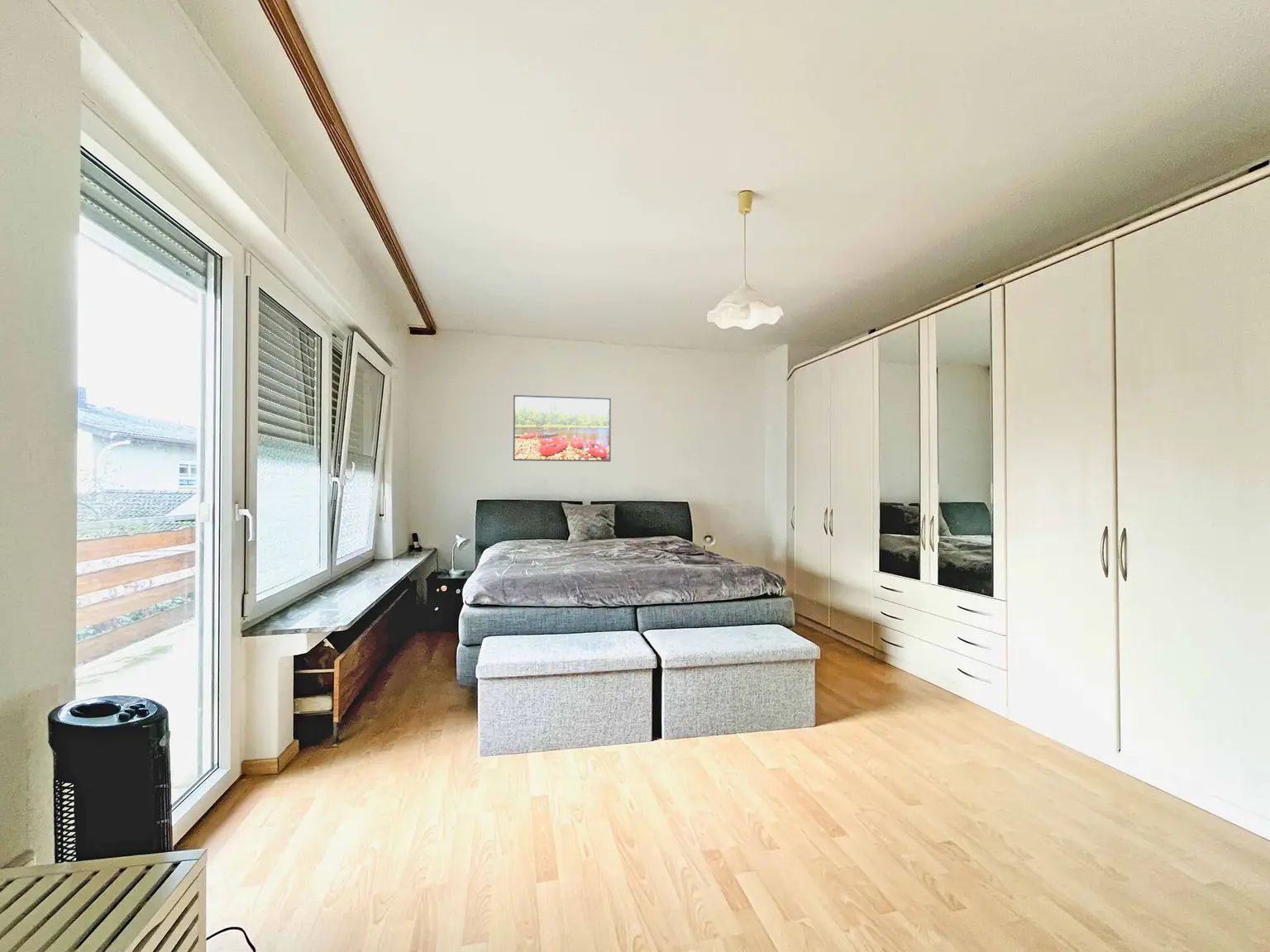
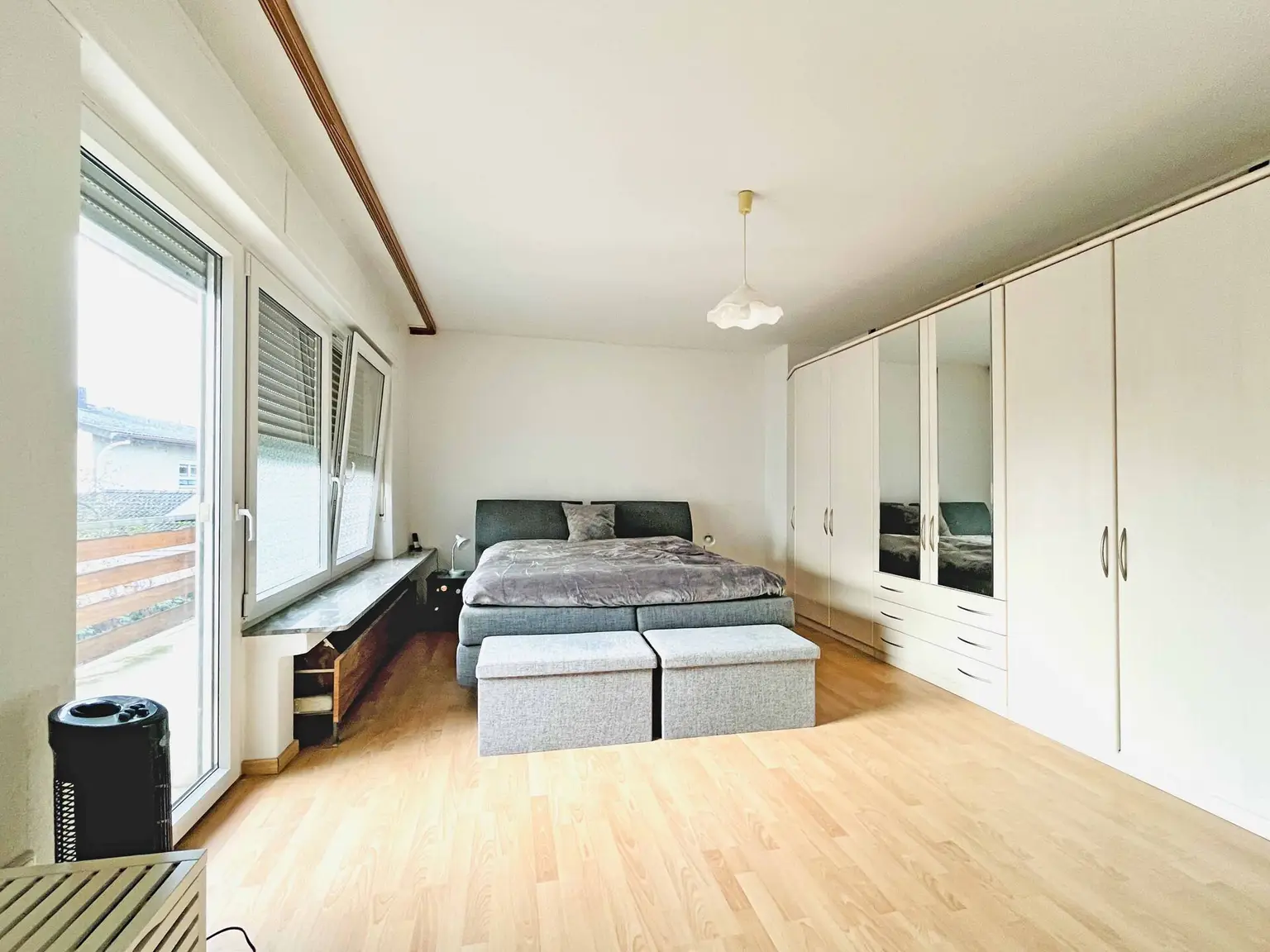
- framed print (562, 428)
